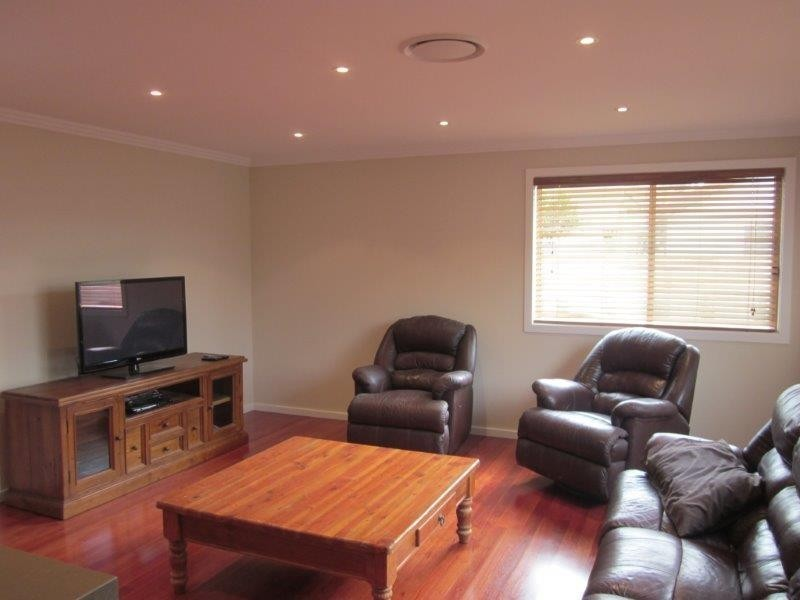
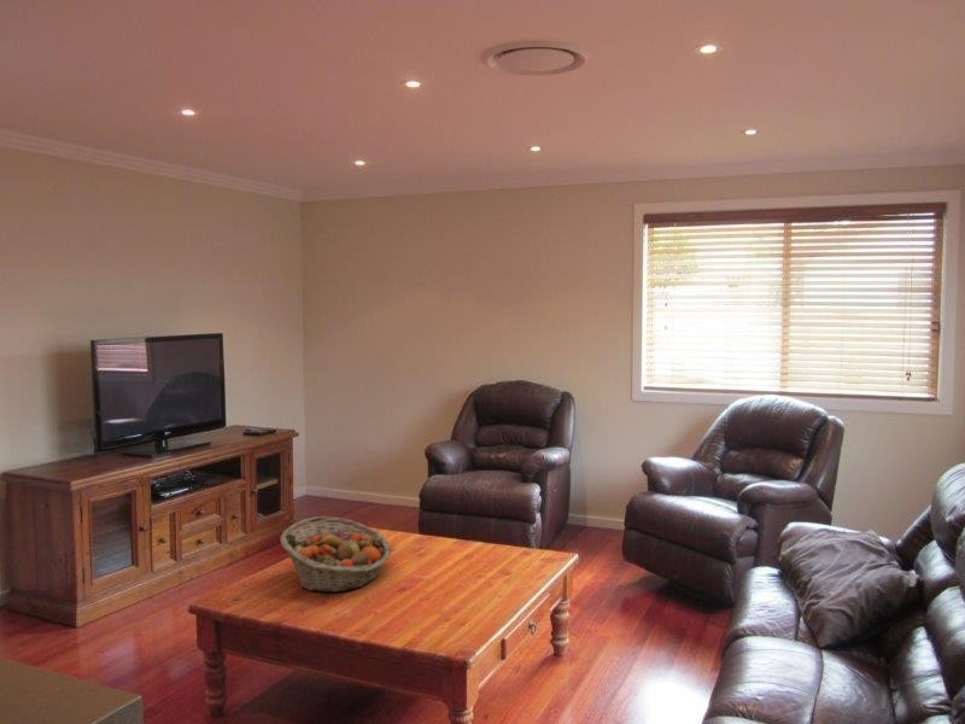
+ fruit basket (337, 551)
